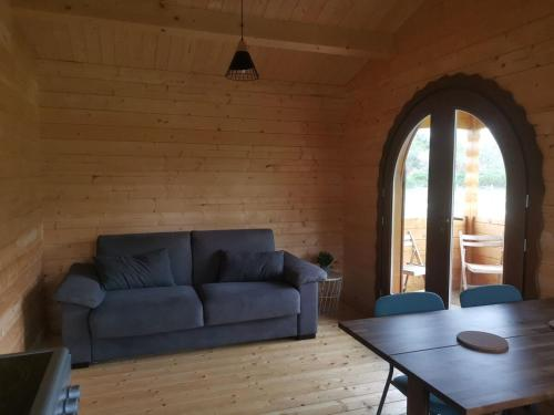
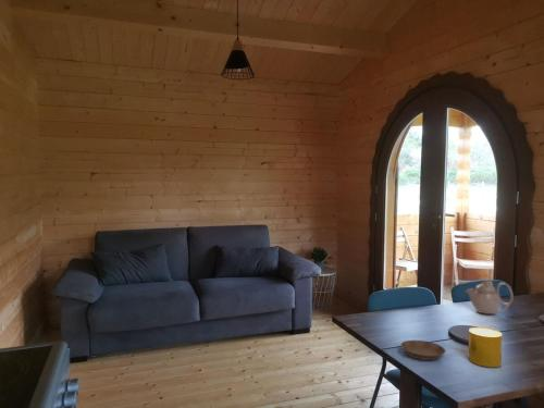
+ teapot (487, 296)
+ saucer (422, 350)
+ cup (484, 346)
